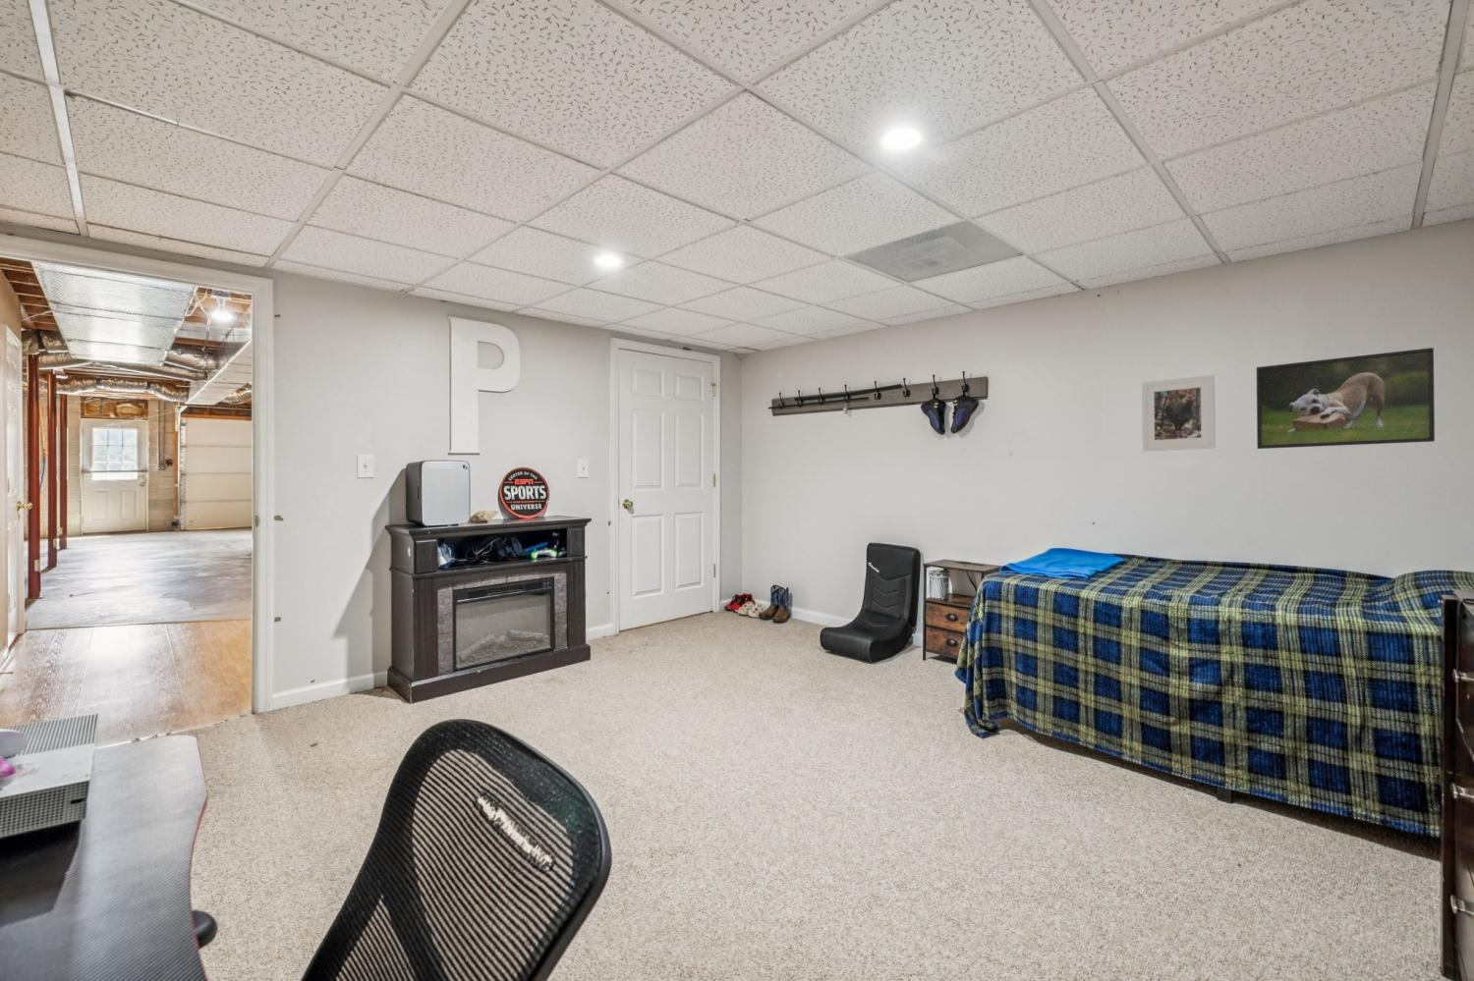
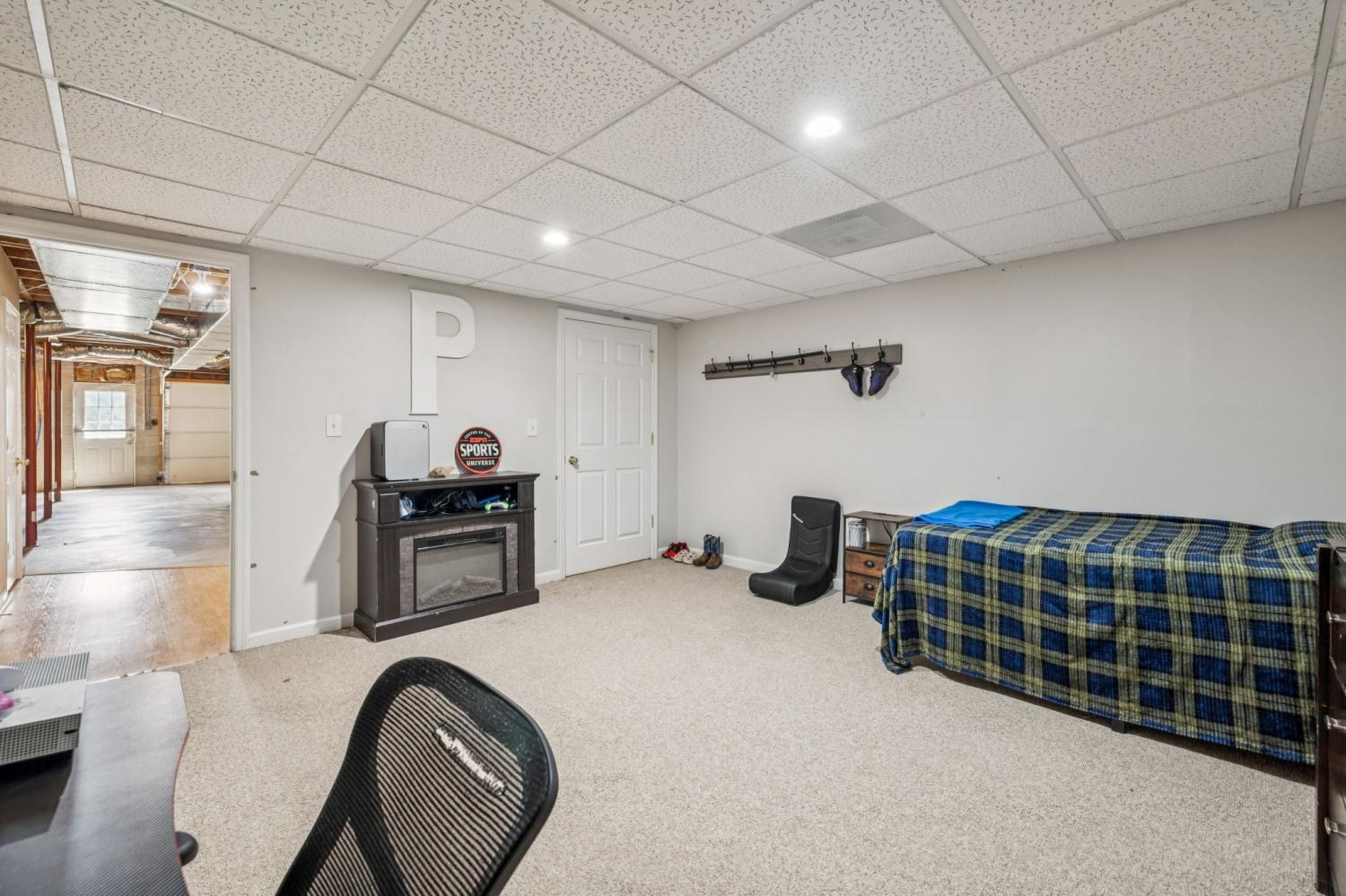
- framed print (1339, 402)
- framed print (1177, 414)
